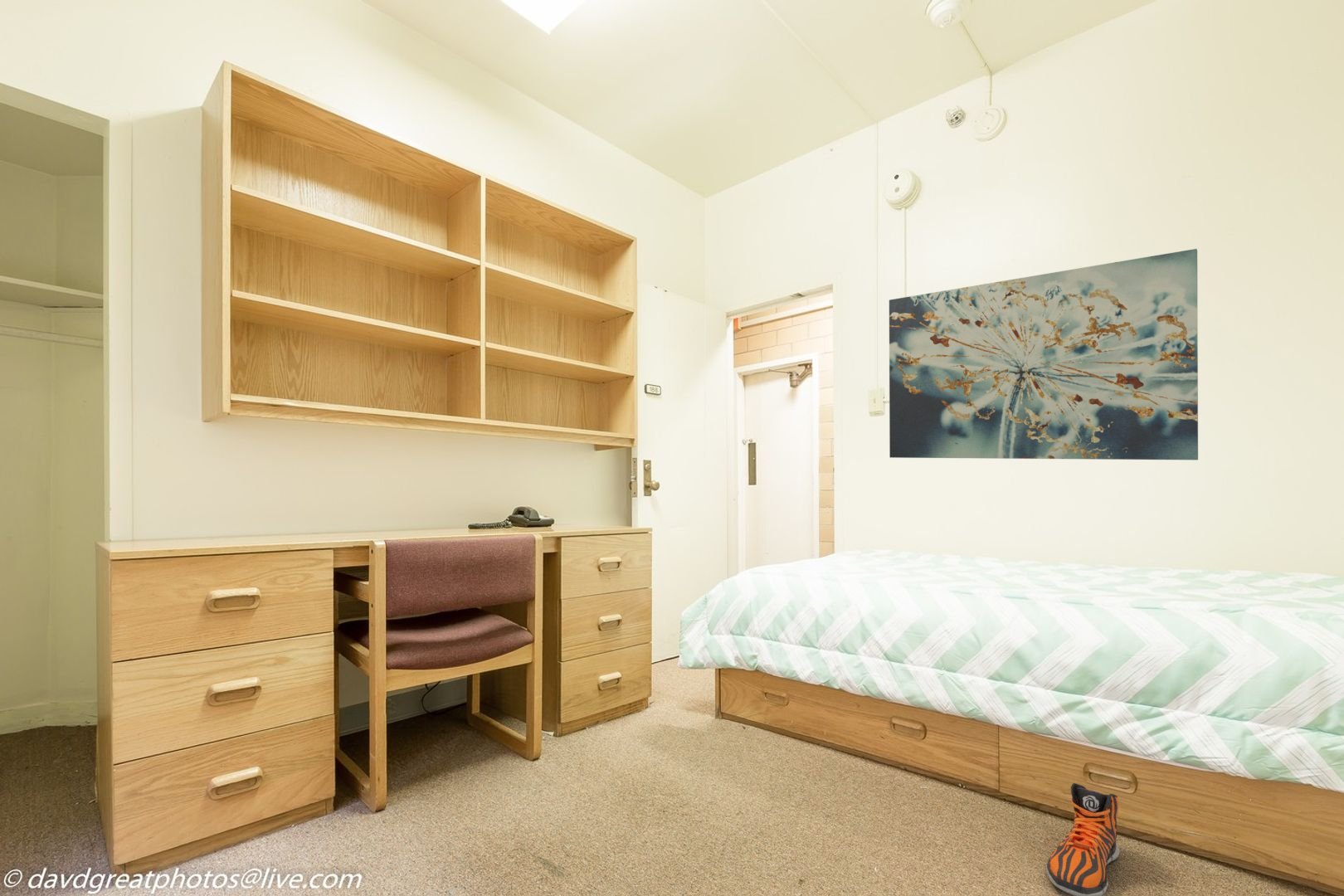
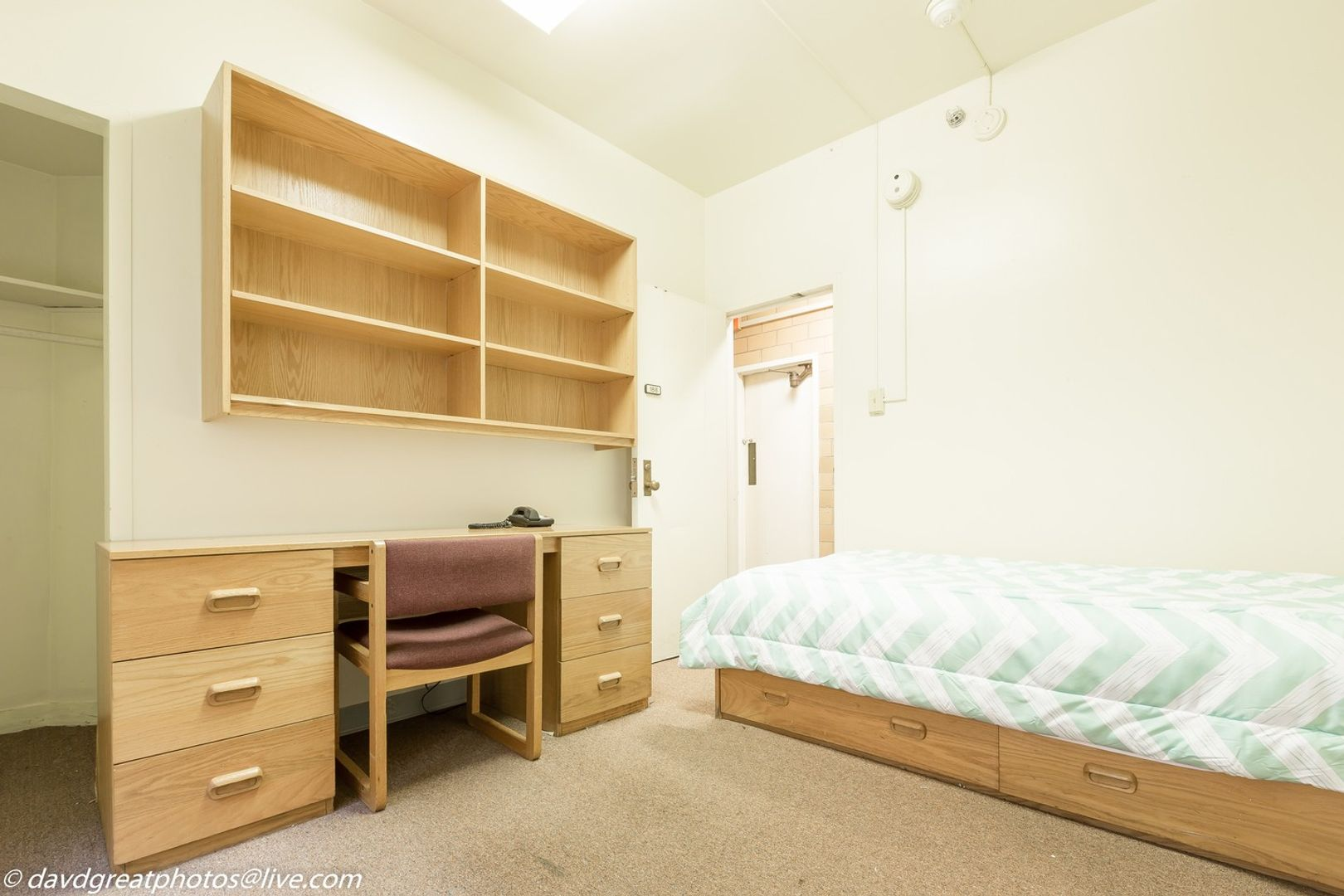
- wall art (1021, 368)
- sneaker (1082, 830)
